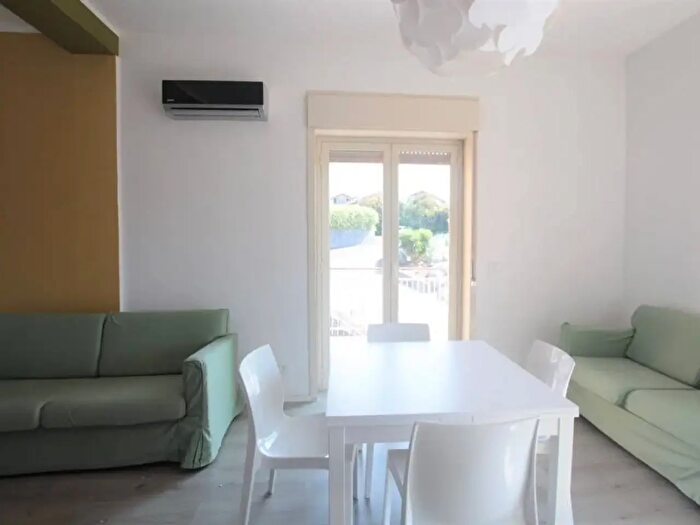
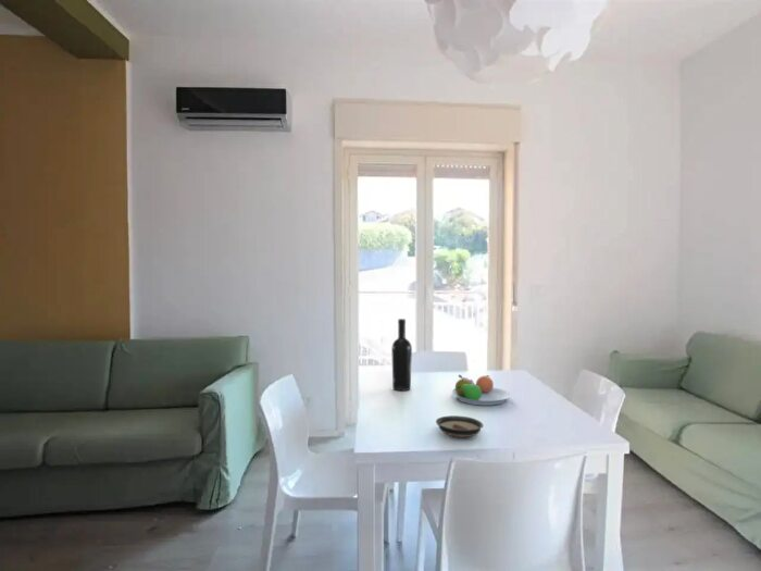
+ saucer (459, 427)
+ fruit bowl (478, 387)
+ wine bottle (401, 353)
